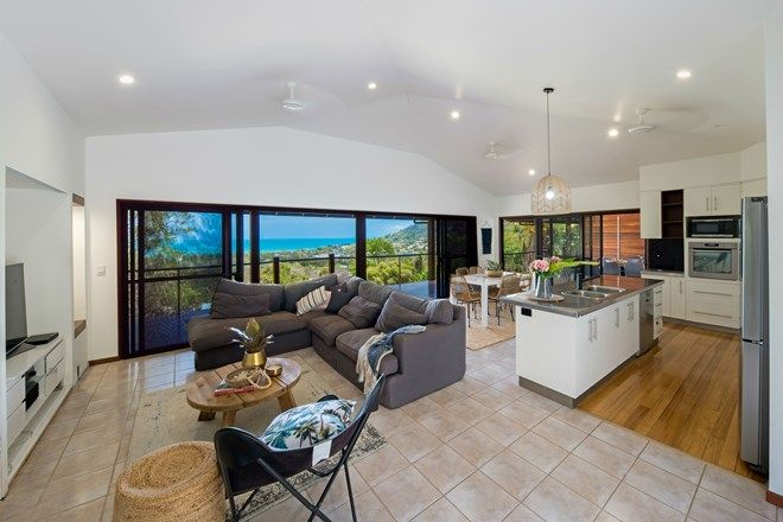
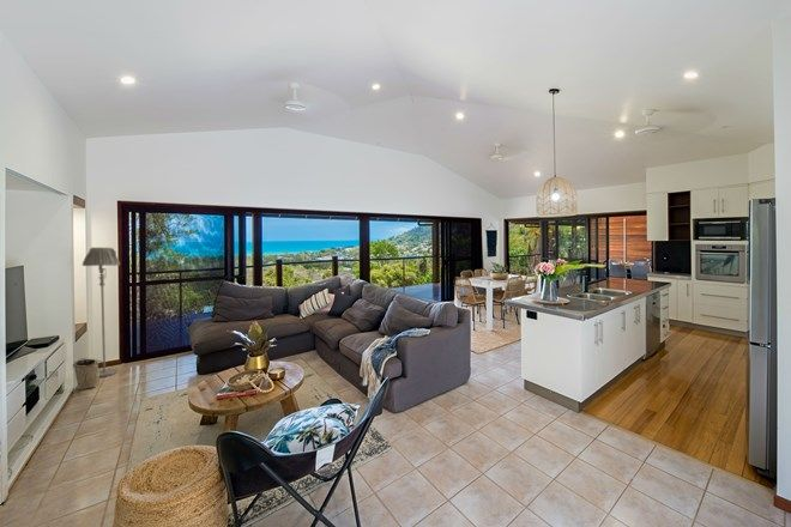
+ floor lamp (102, 310)
+ basket (89, 371)
